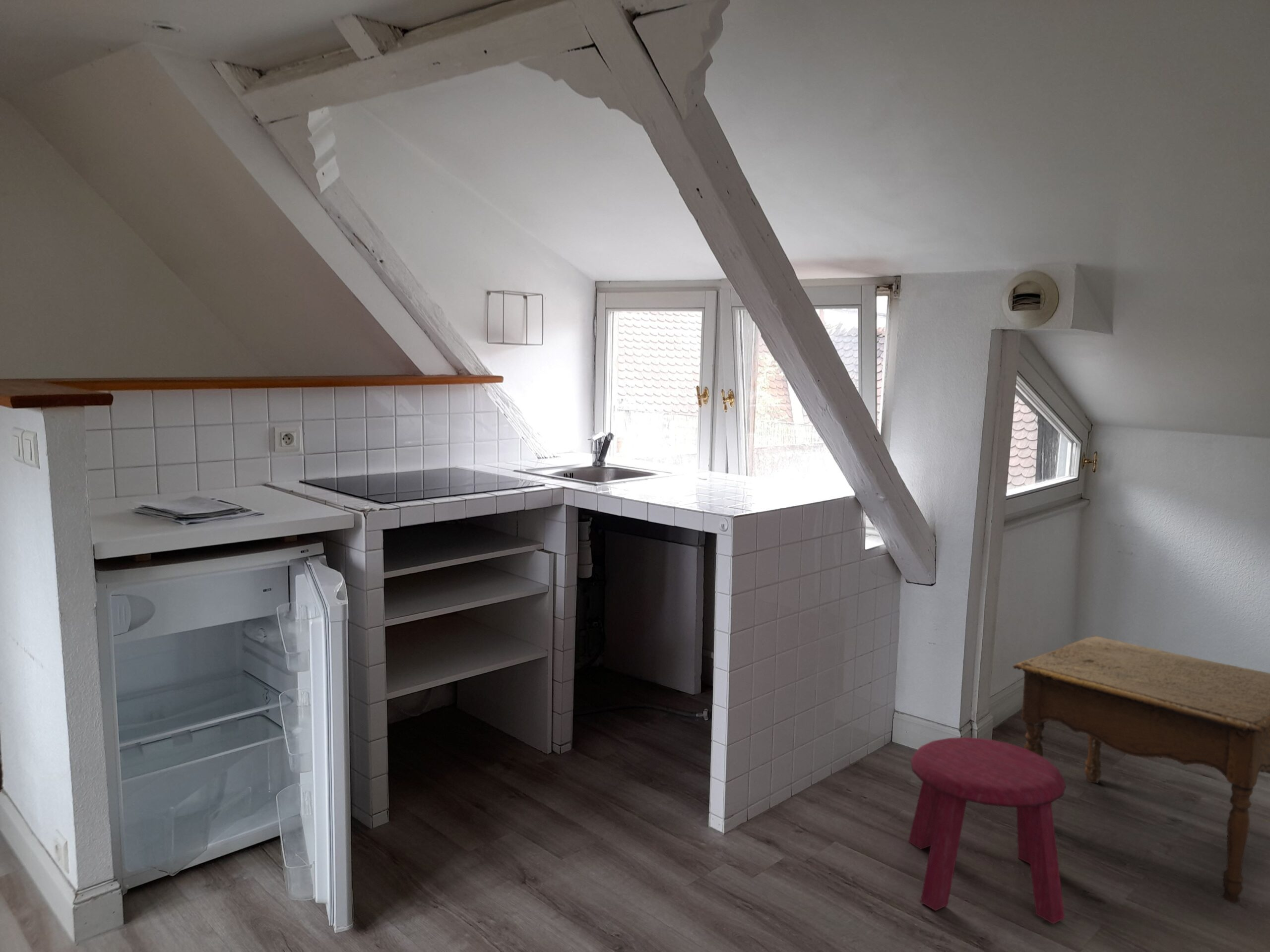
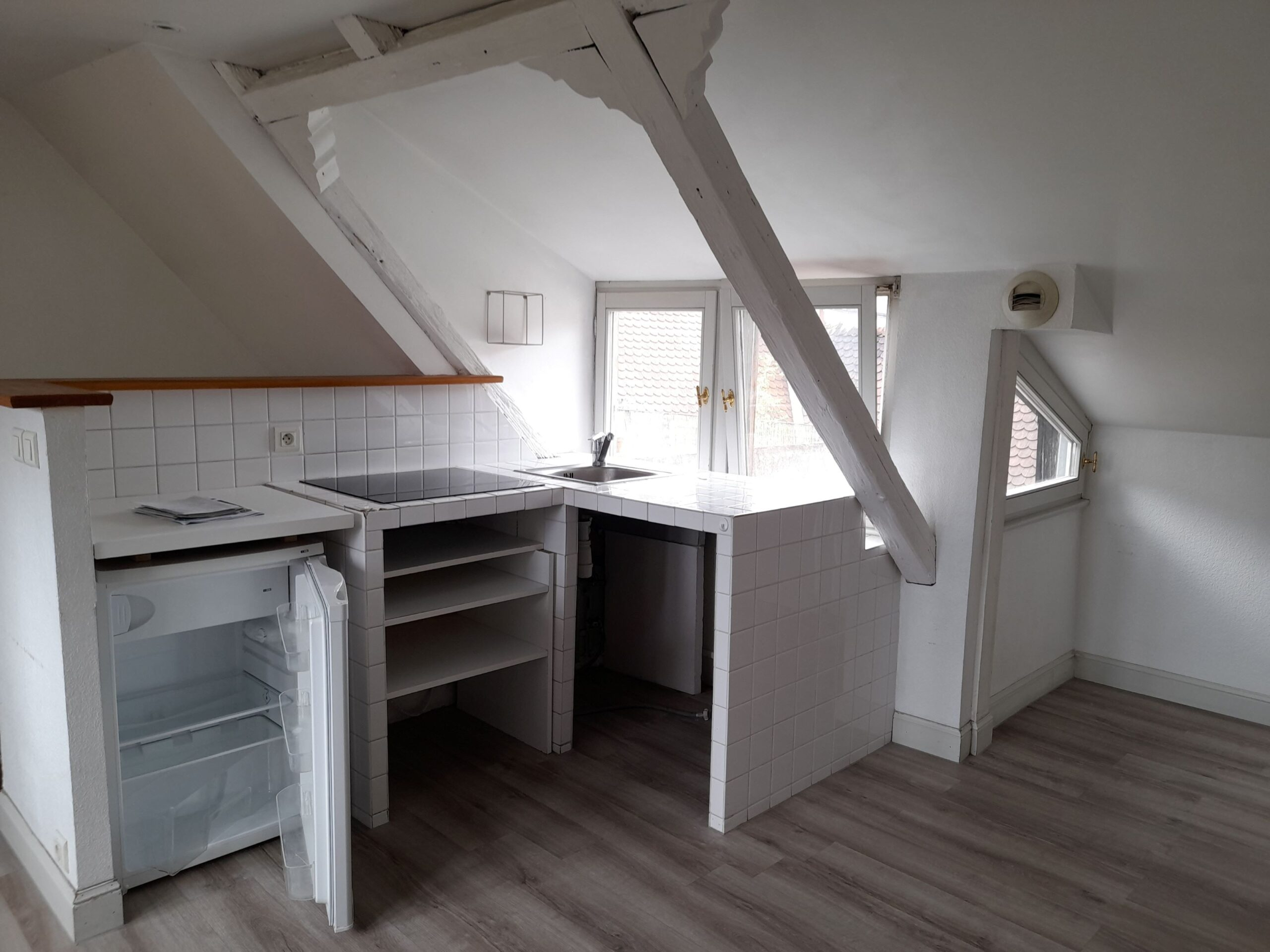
- stool (984, 804)
- side table (1158, 754)
